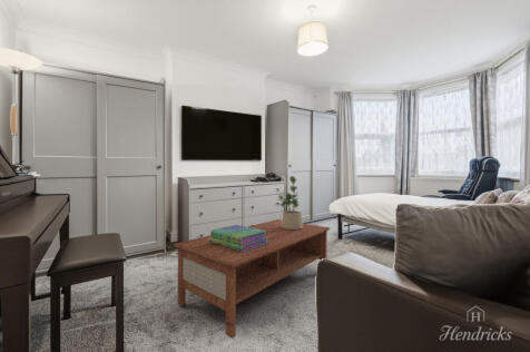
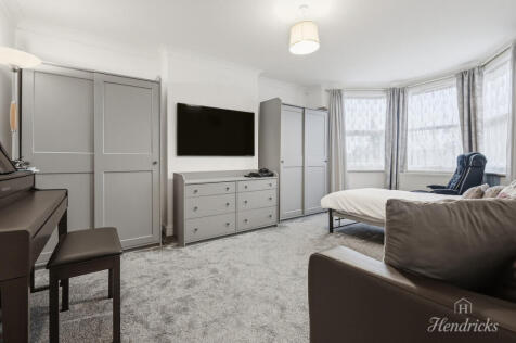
- coffee table (262, 260)
- stack of books (238, 236)
- potted plant (289, 202)
